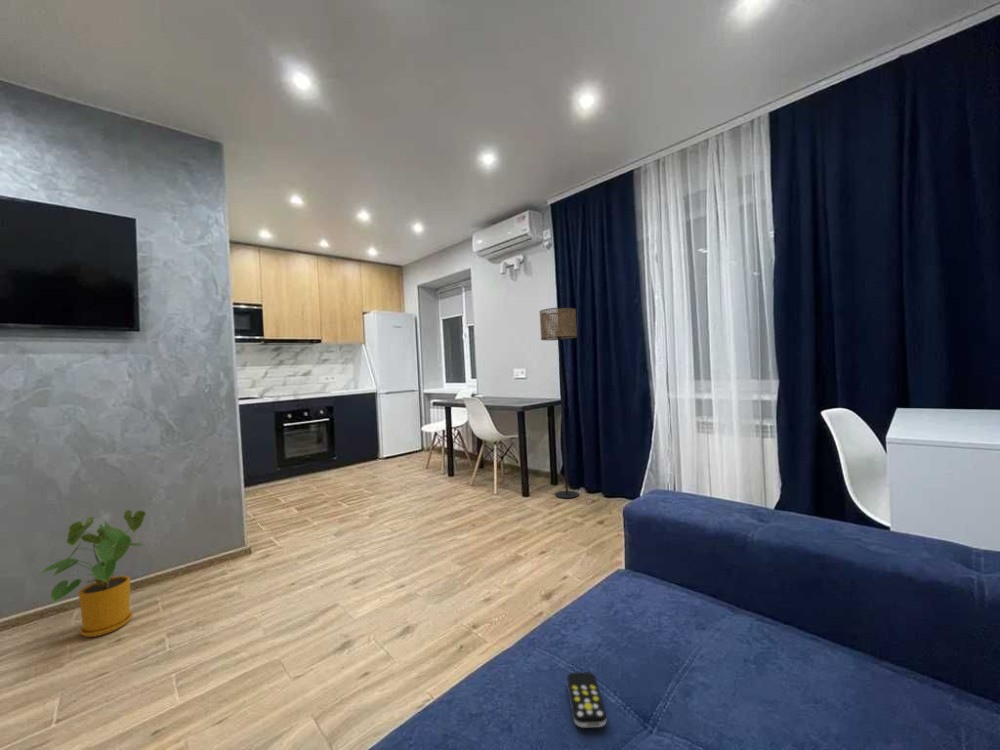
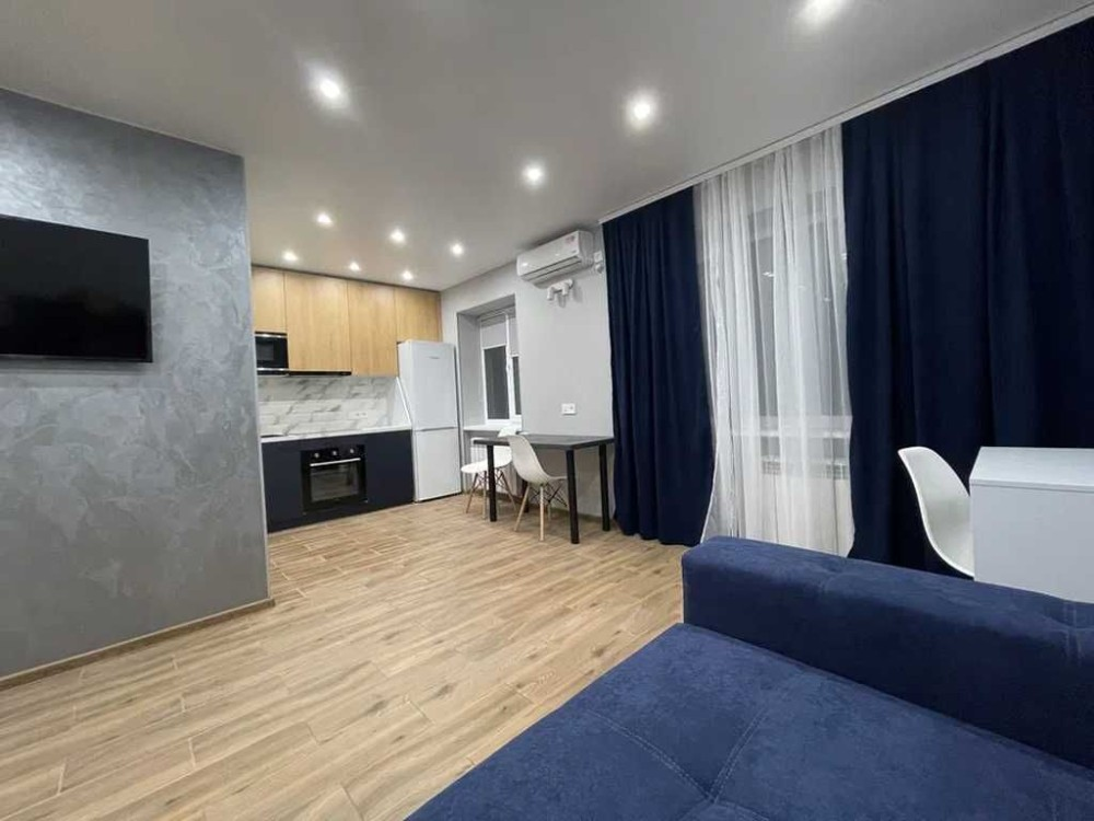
- remote control (585, 697)
- house plant (99, 574)
- floor lamp (562, 402)
